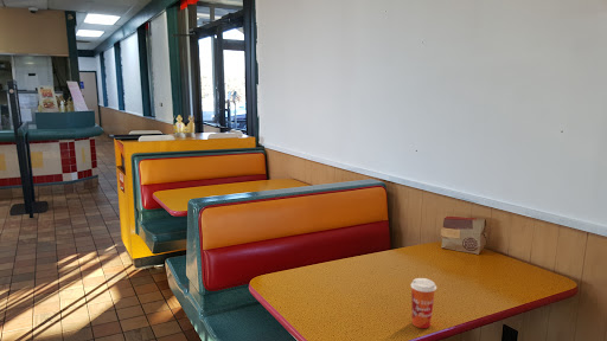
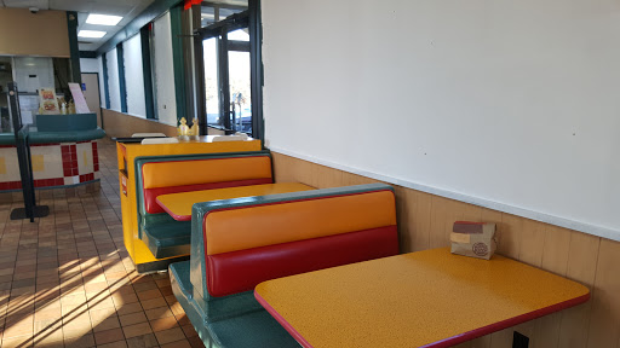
- paper cup (422, 303)
